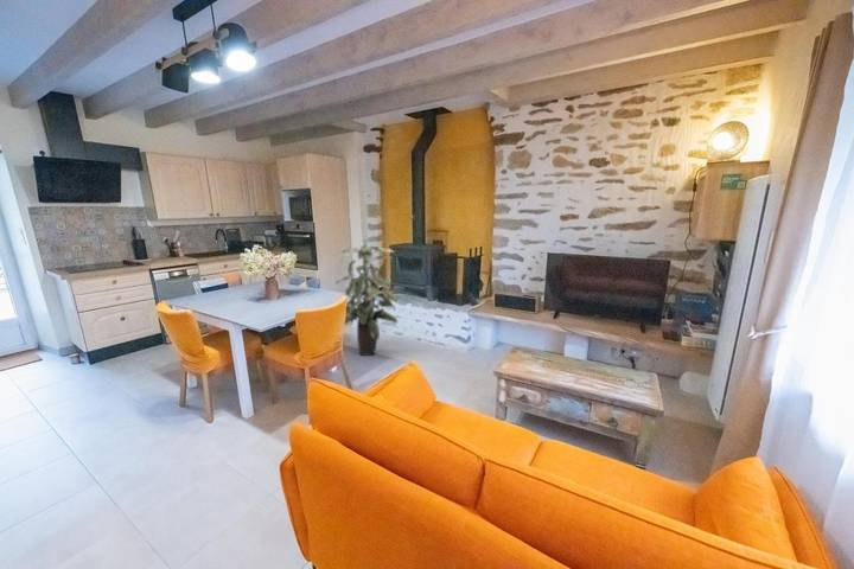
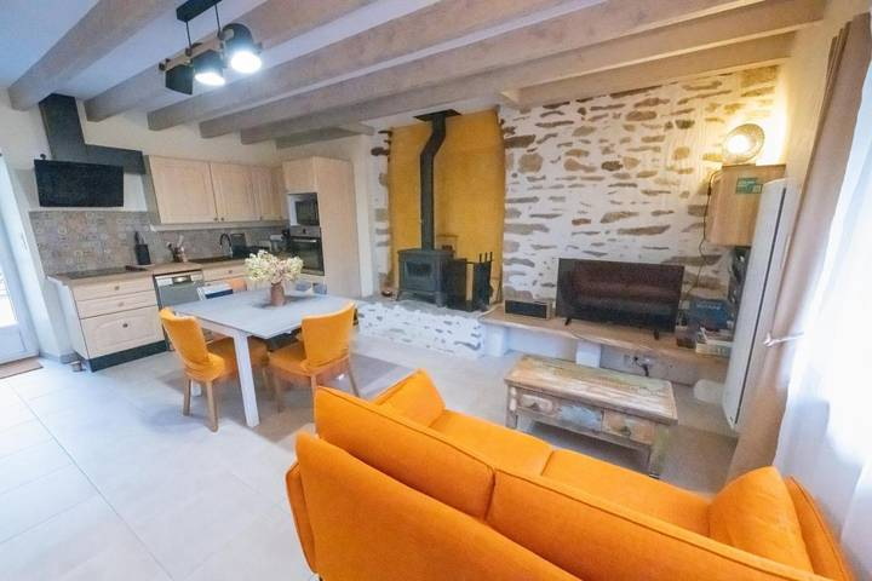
- indoor plant (369, 298)
